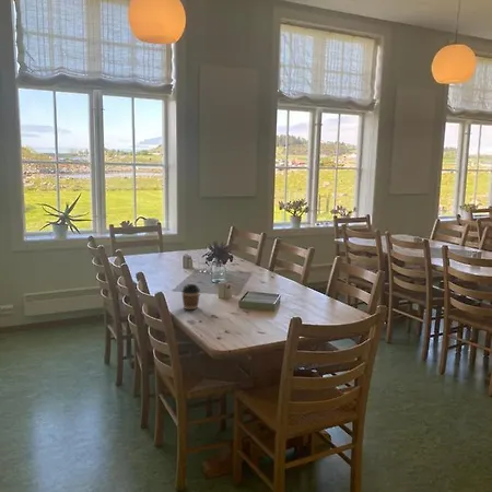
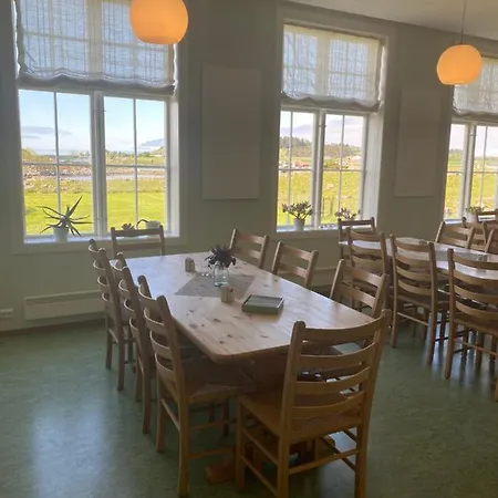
- coffee cup (190, 295)
